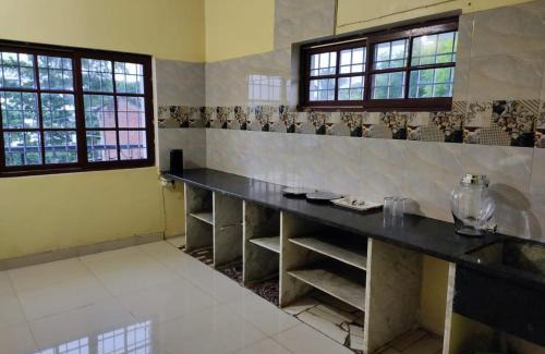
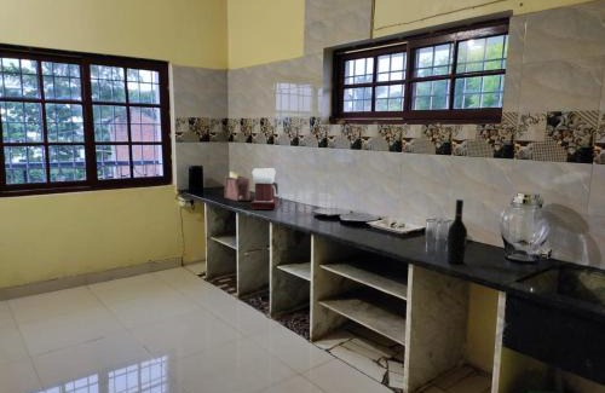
+ coffee maker (265, 186)
+ toaster (237, 185)
+ wine bottle (457, 231)
